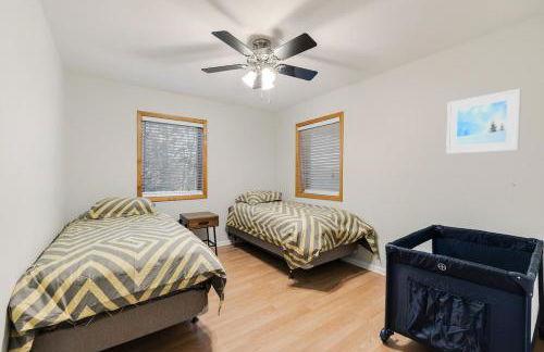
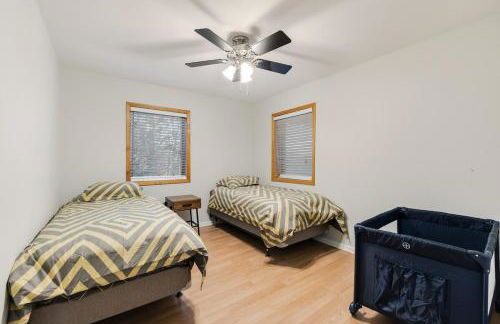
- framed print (480, 124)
